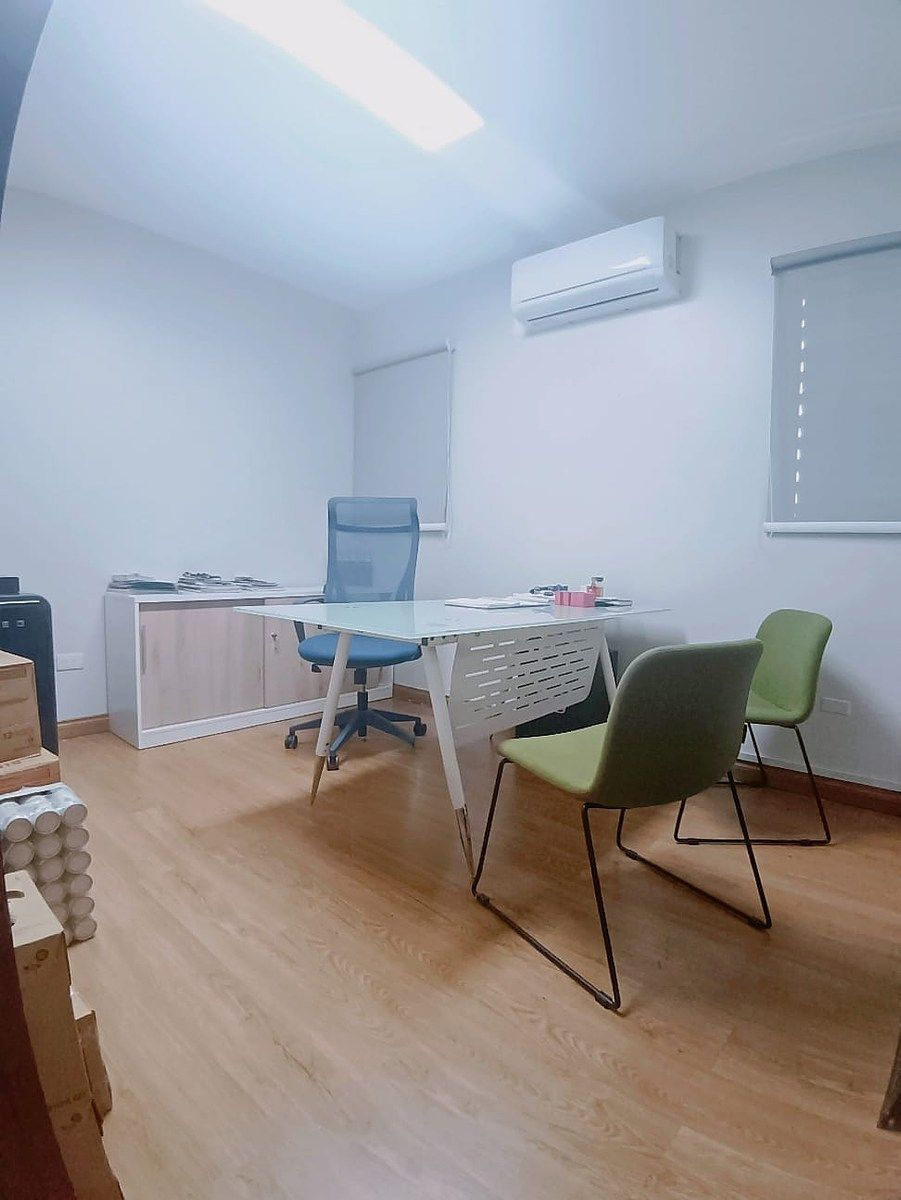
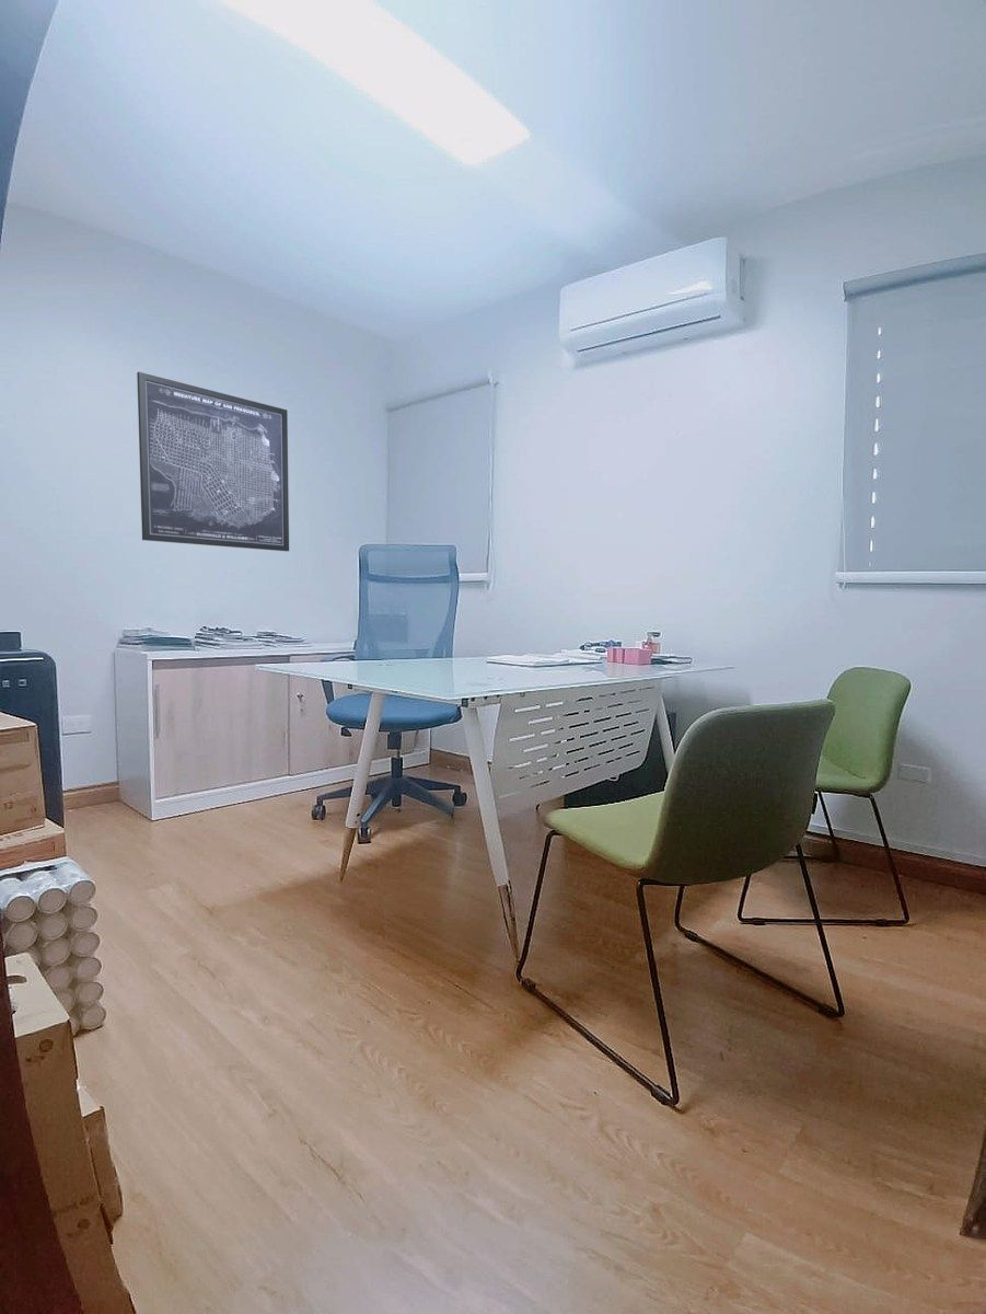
+ wall art (220, 470)
